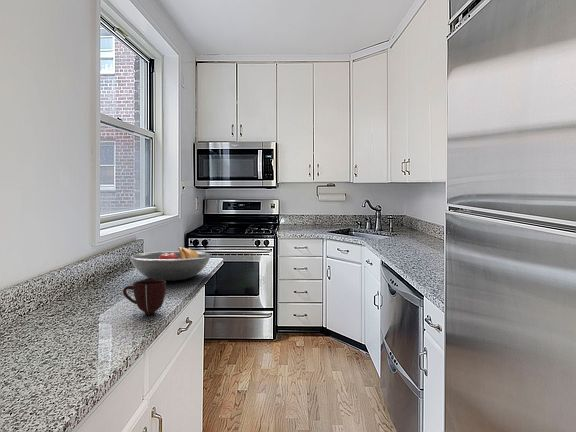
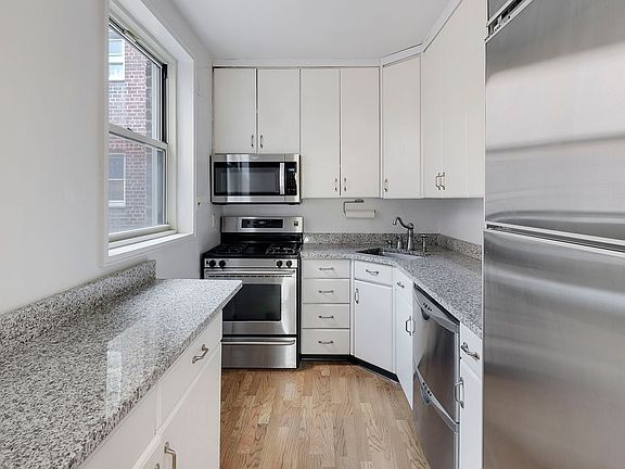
- mug (144, 297)
- fruit bowl (171, 263)
